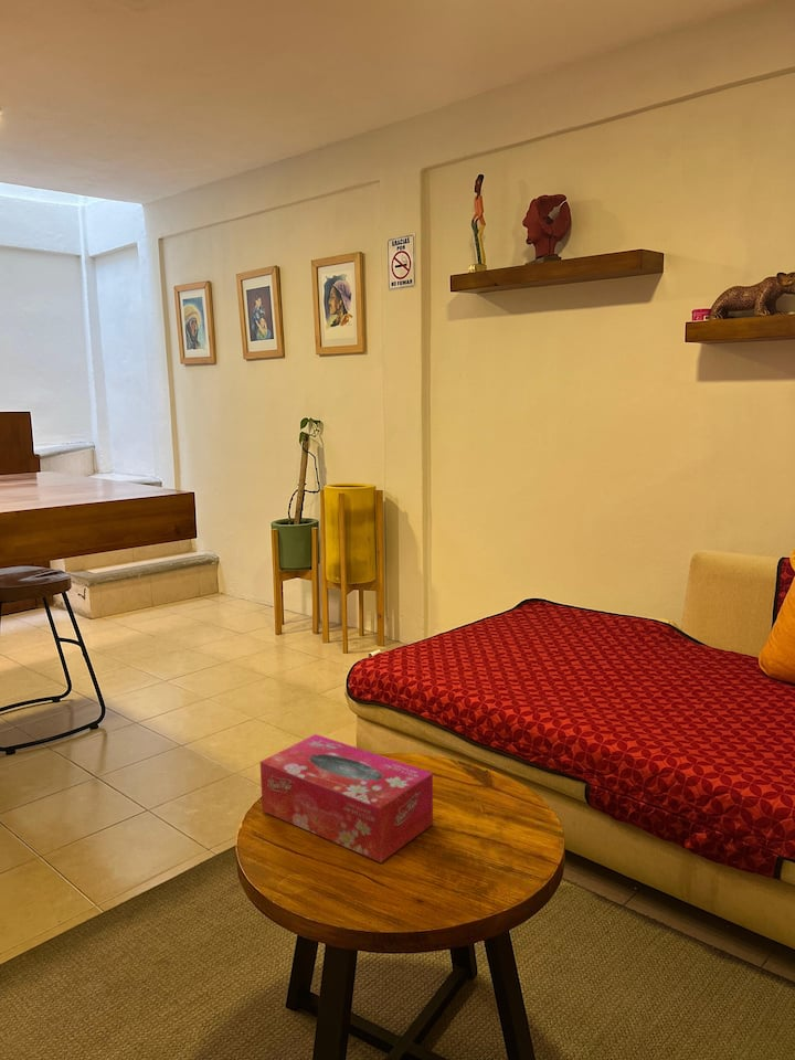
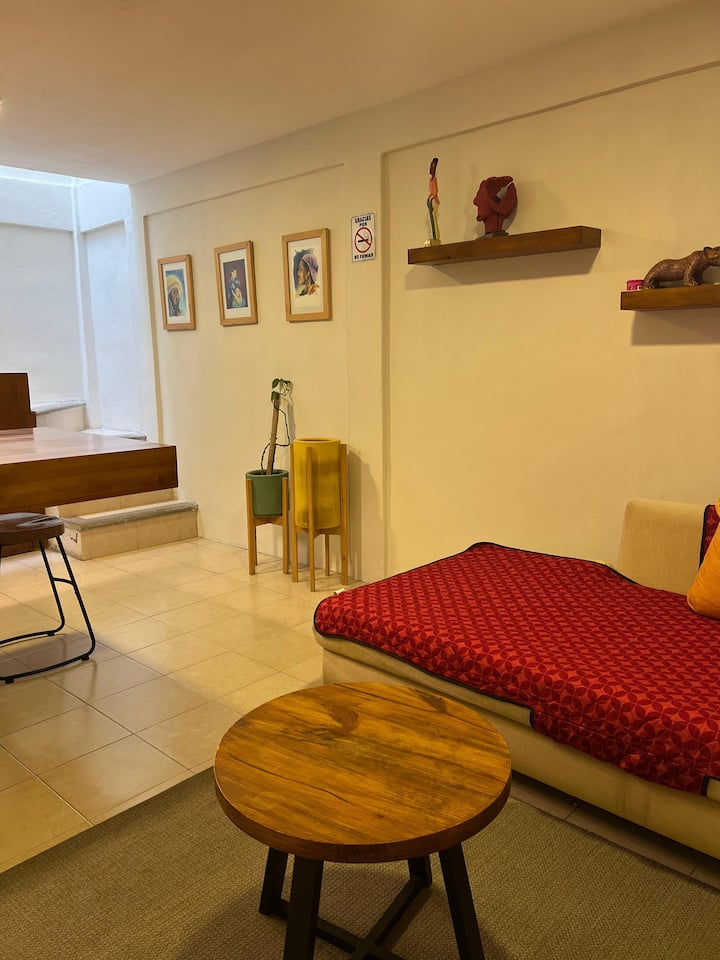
- tissue box (344, 792)
